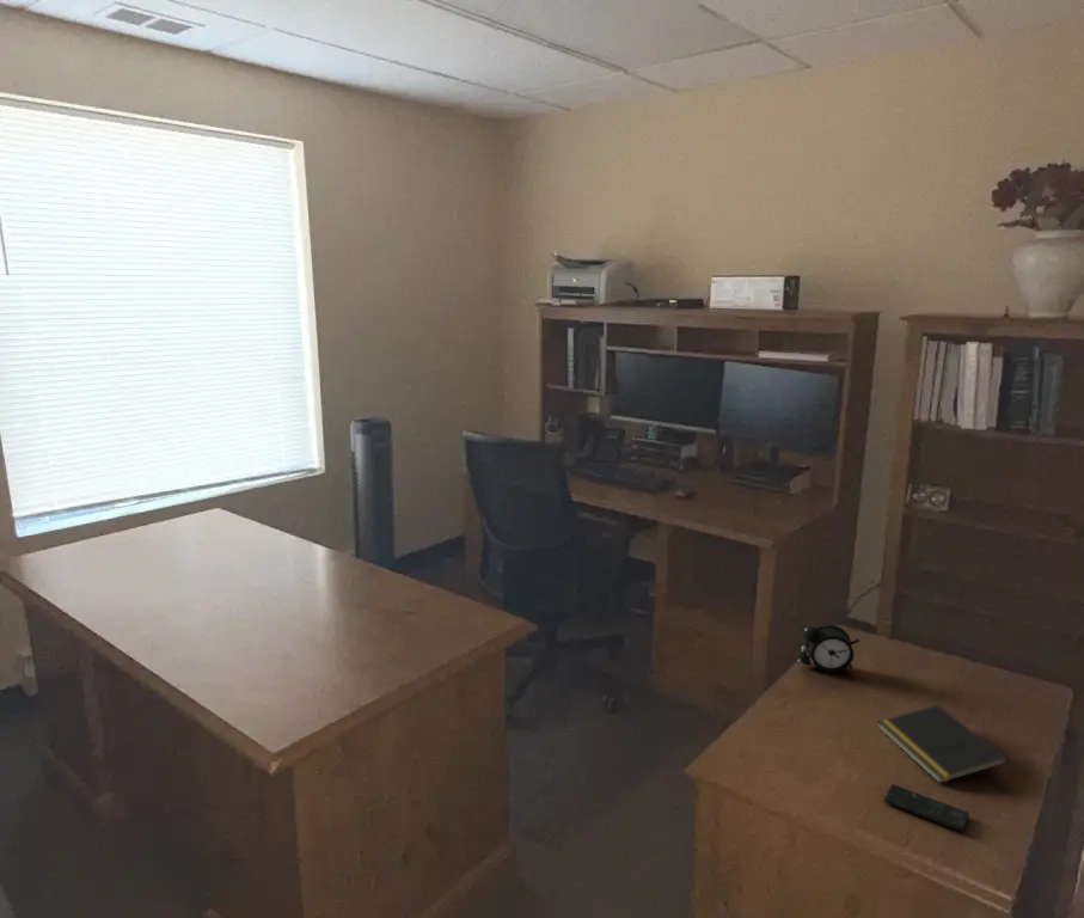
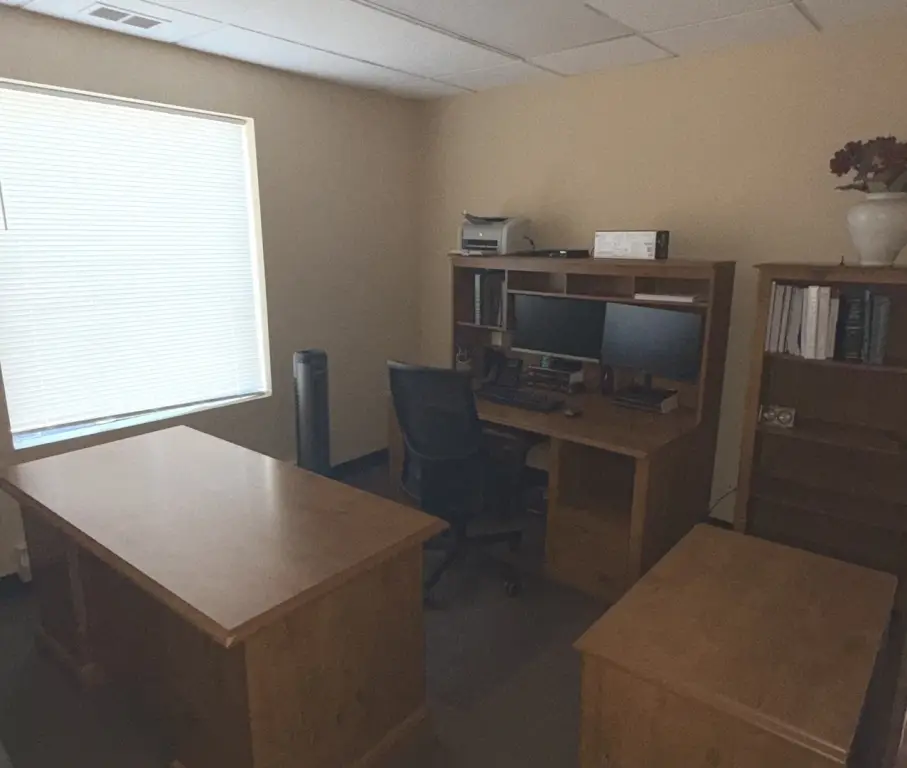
- smartphone (925, 807)
- notepad (938, 741)
- alarm clock (828, 648)
